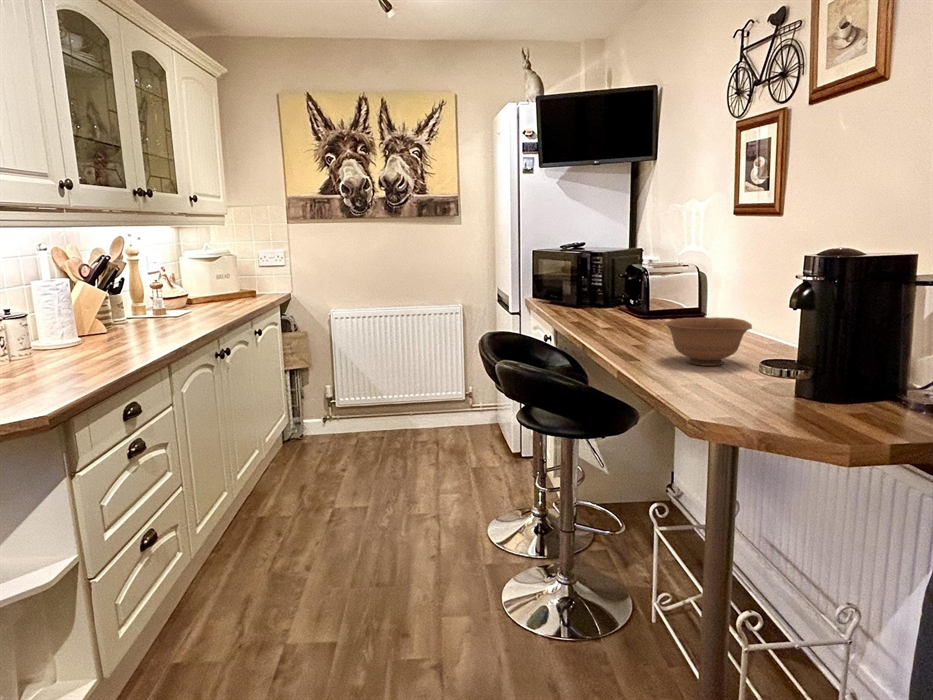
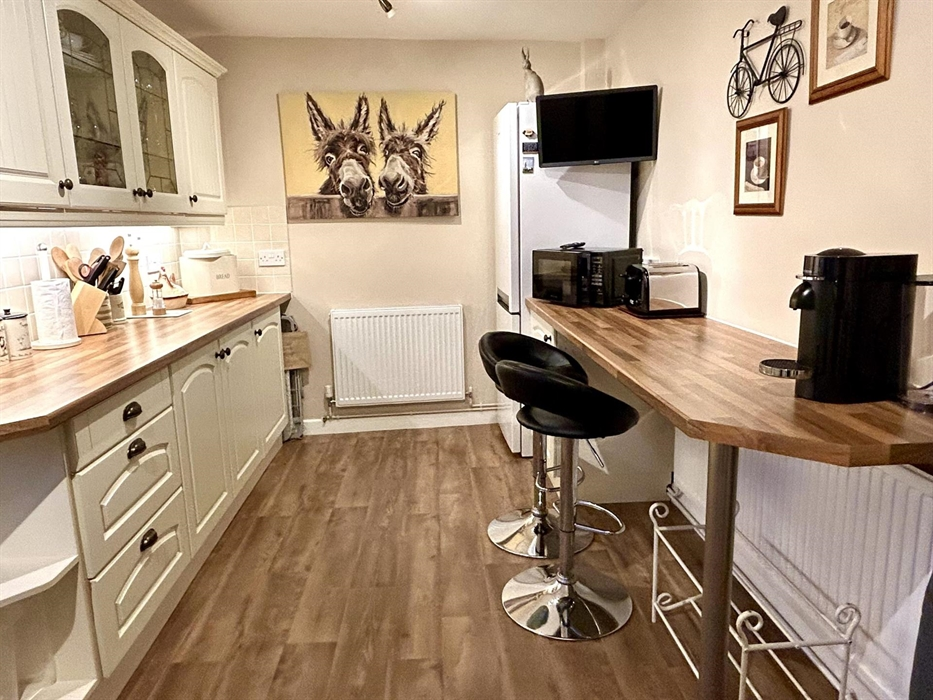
- bowl (706, 342)
